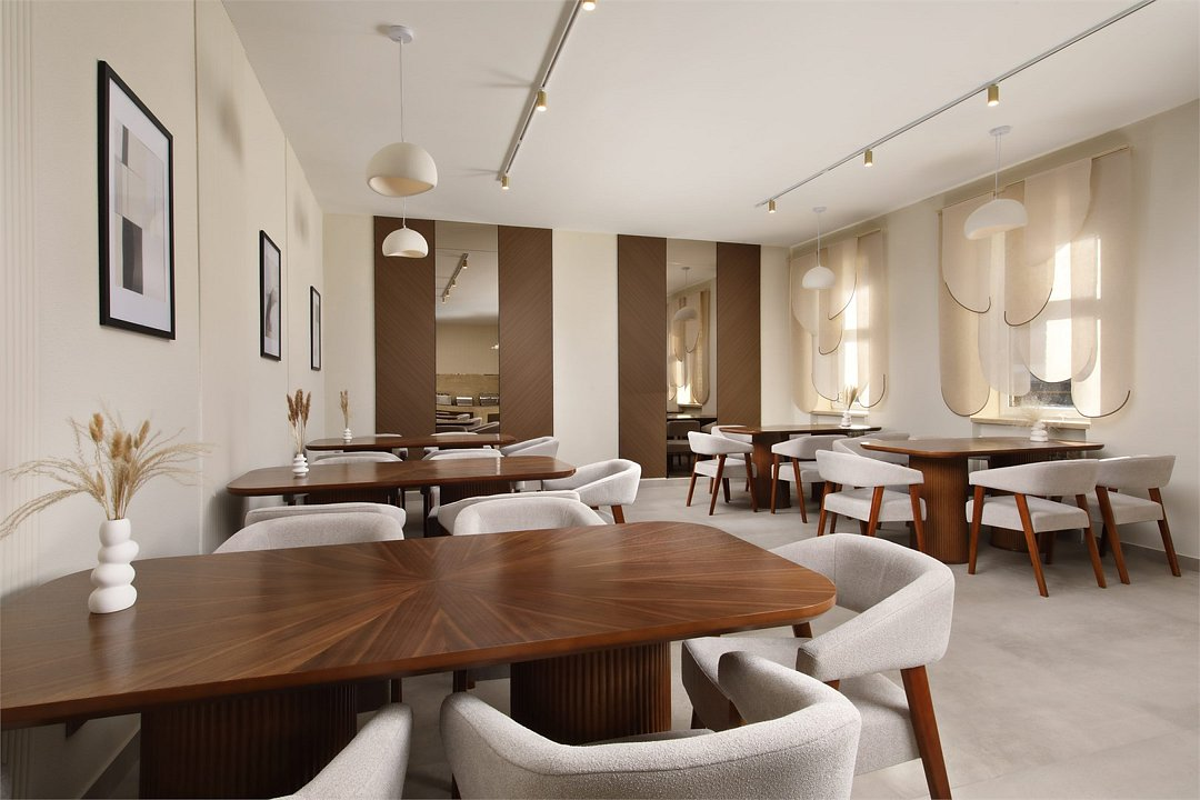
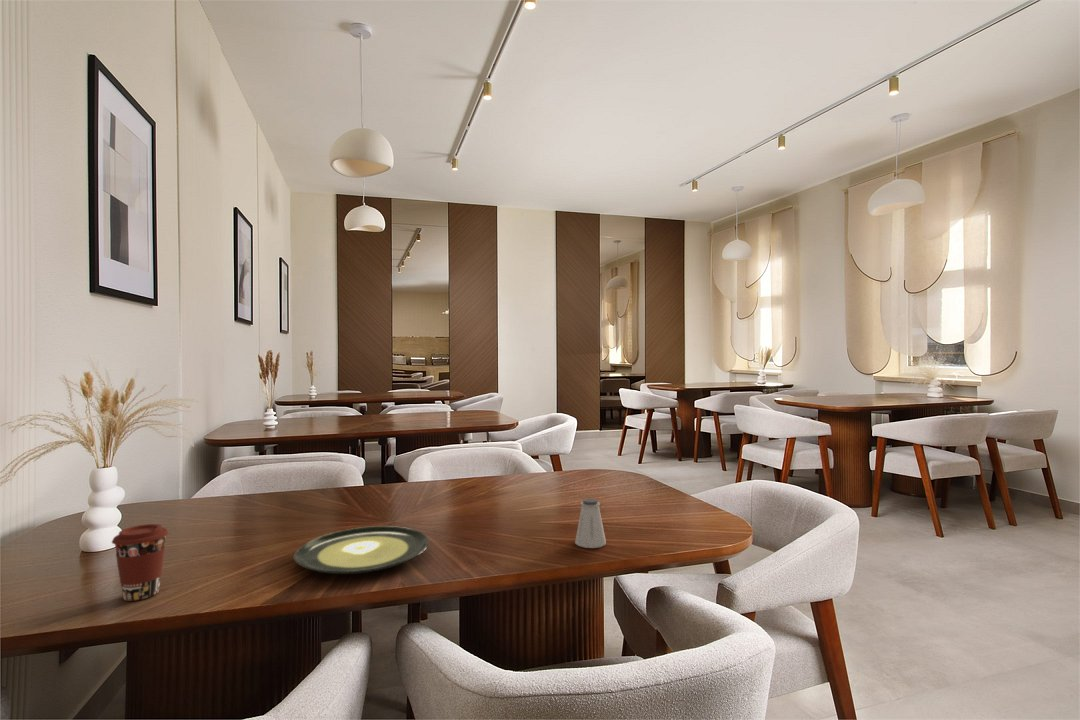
+ coffee cup (141, 561)
+ saltshaker (590, 521)
+ plate (364, 551)
